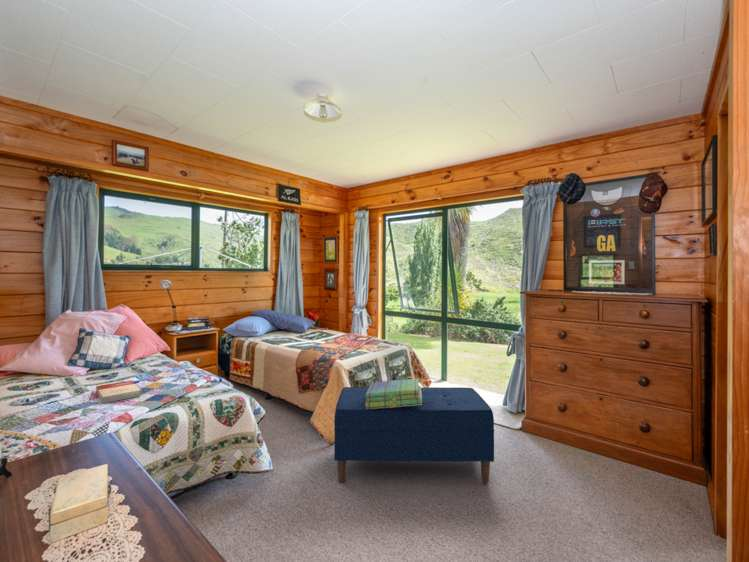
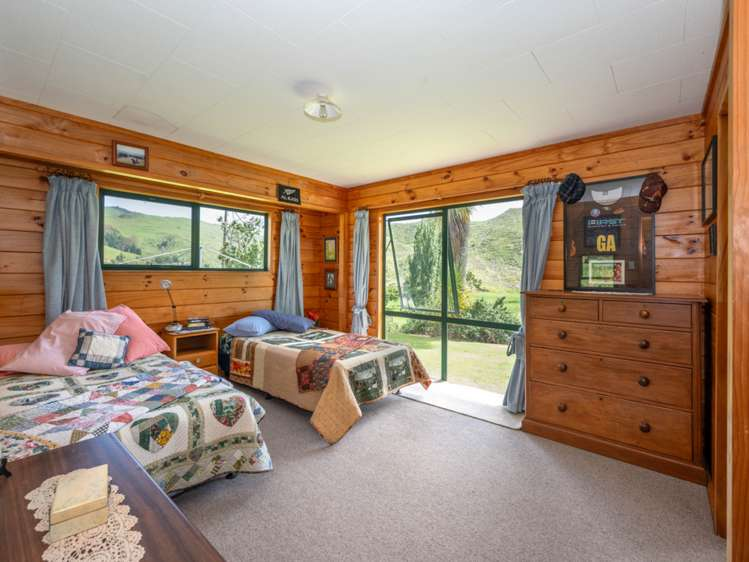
- bench (410, 431)
- book (118, 390)
- stack of books (395, 395)
